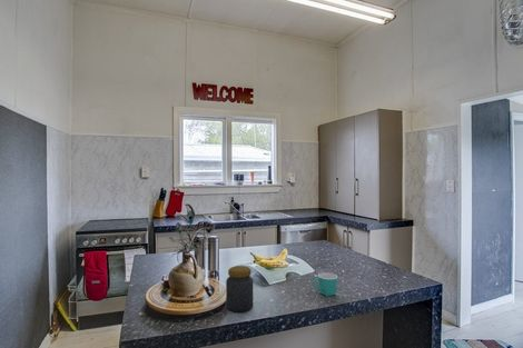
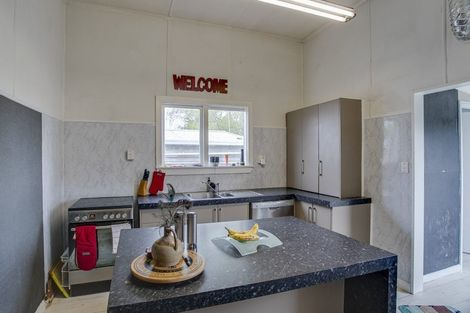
- mug (324, 285)
- jar (239, 287)
